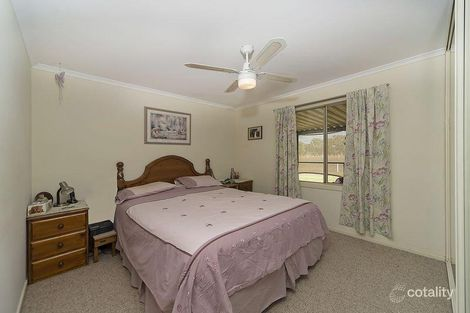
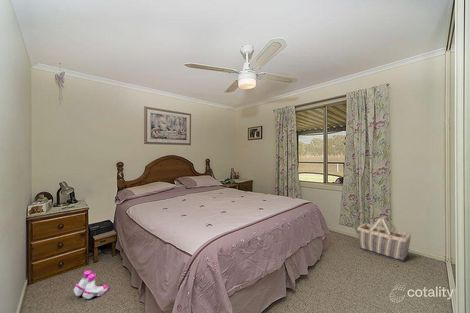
+ boots (91, 282)
+ basket (383, 234)
